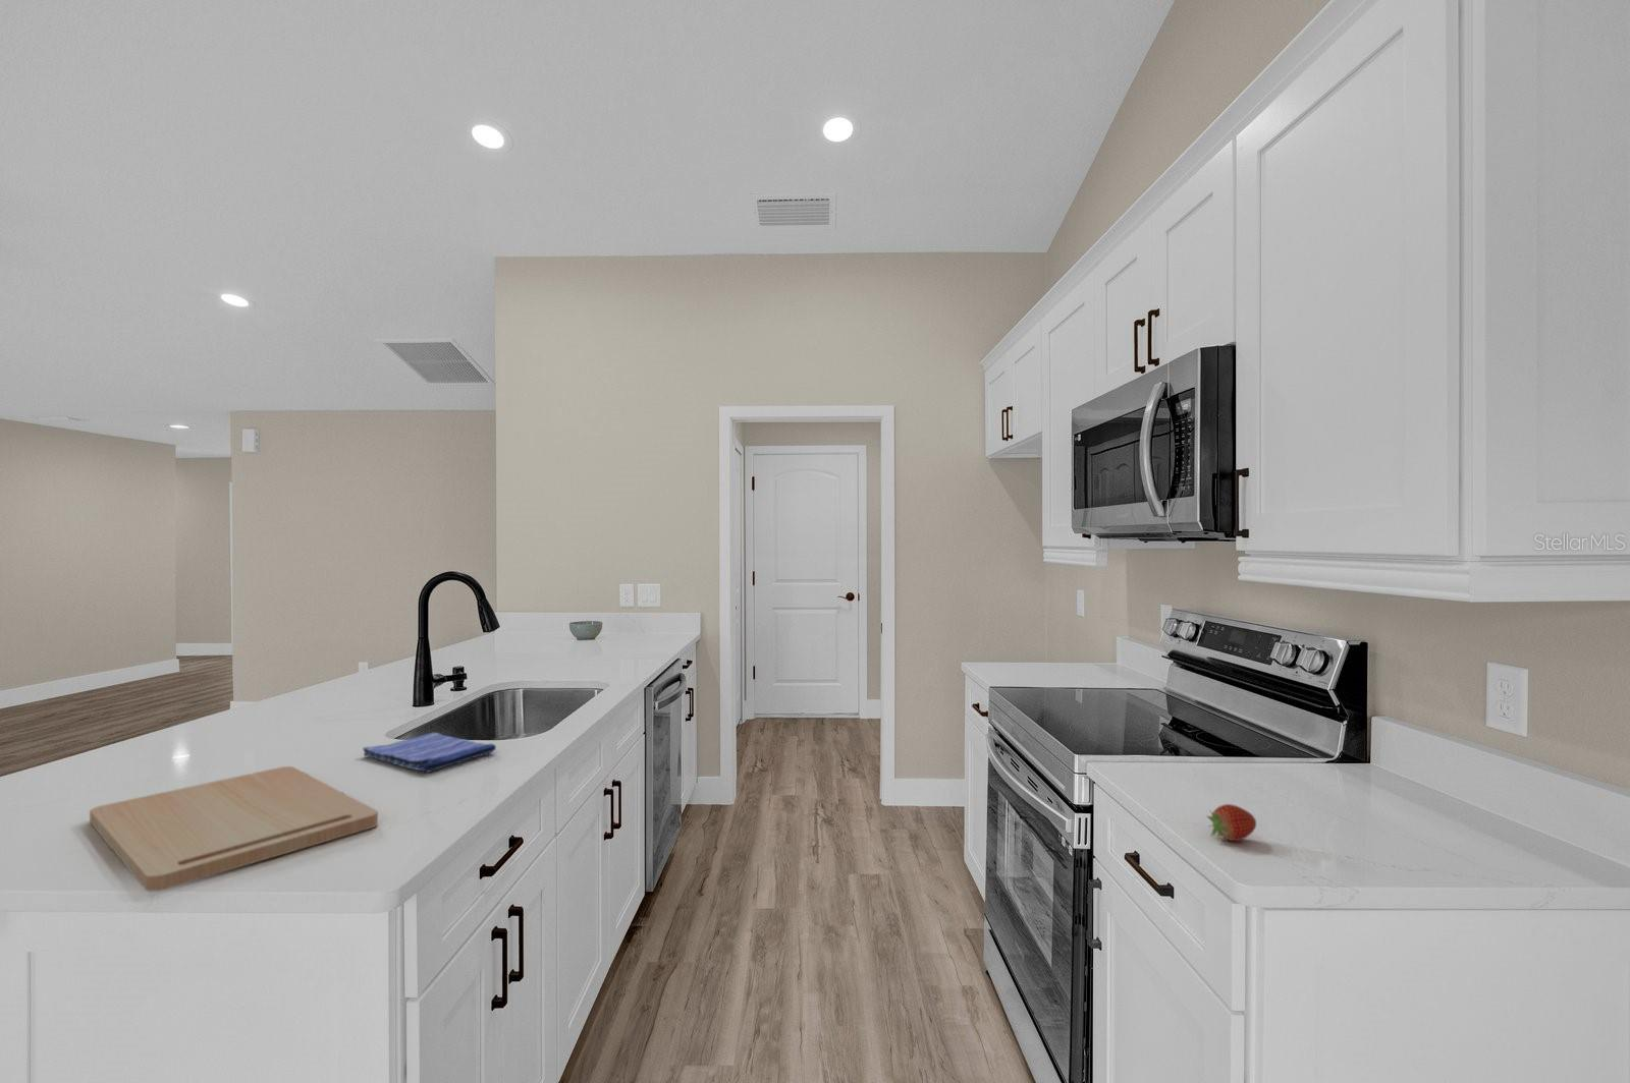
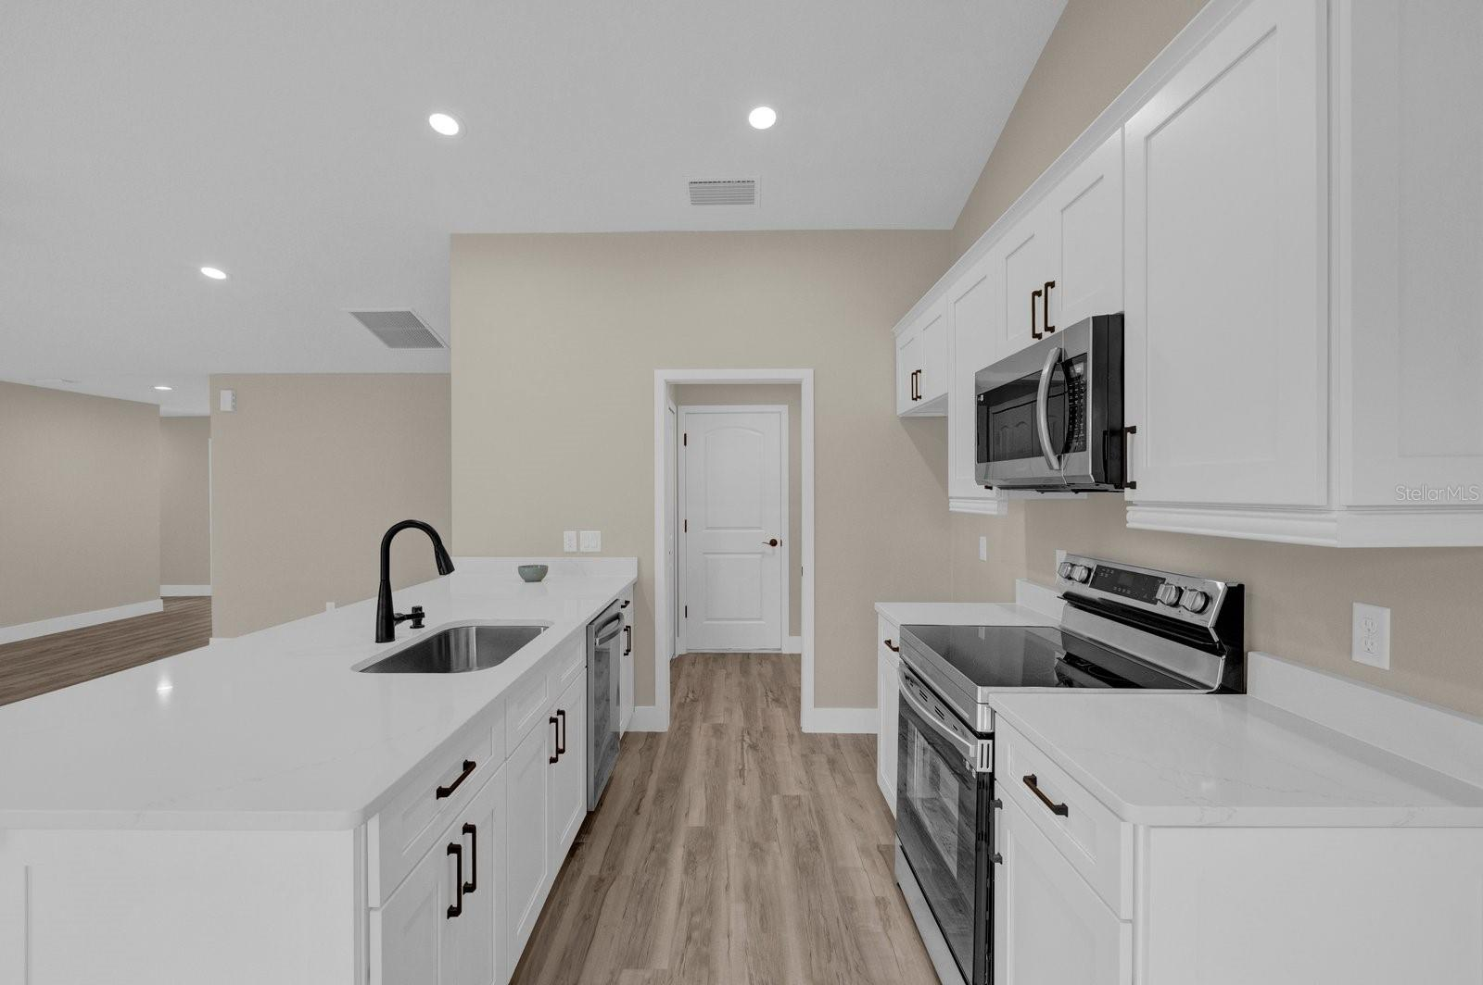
- dish towel (430, 748)
- cutting board (233, 816)
- fruit (1232, 822)
